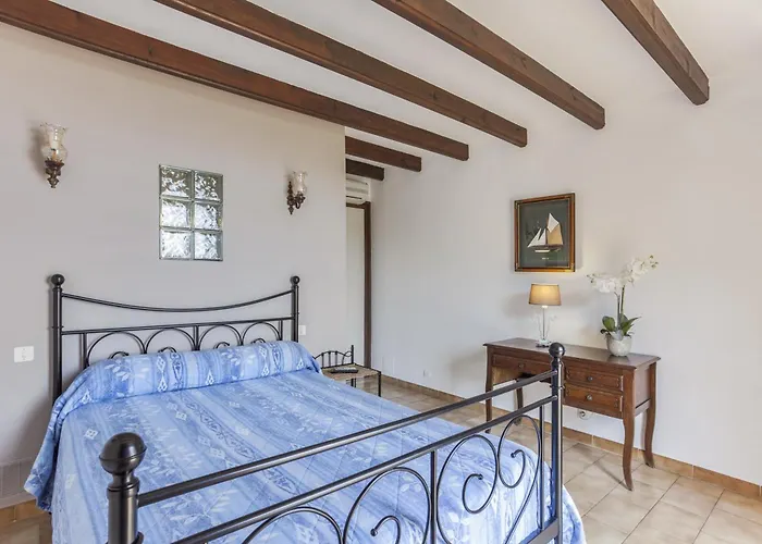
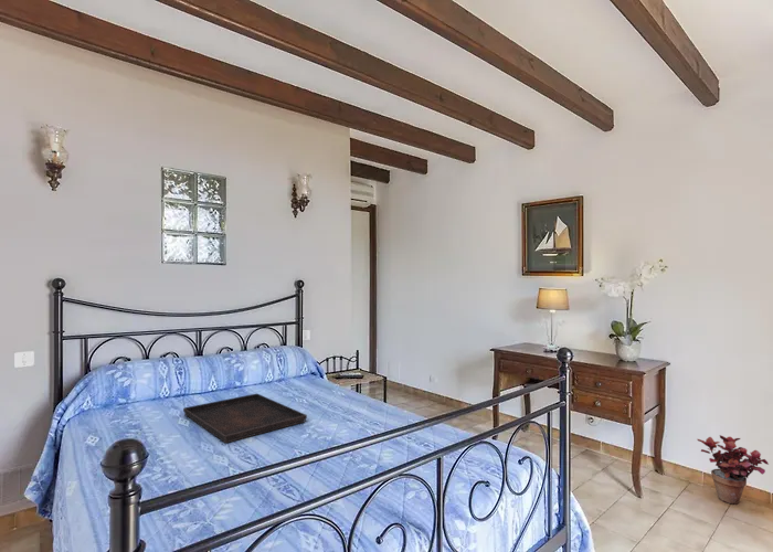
+ serving tray (243, 414)
+ potted plant (732, 470)
